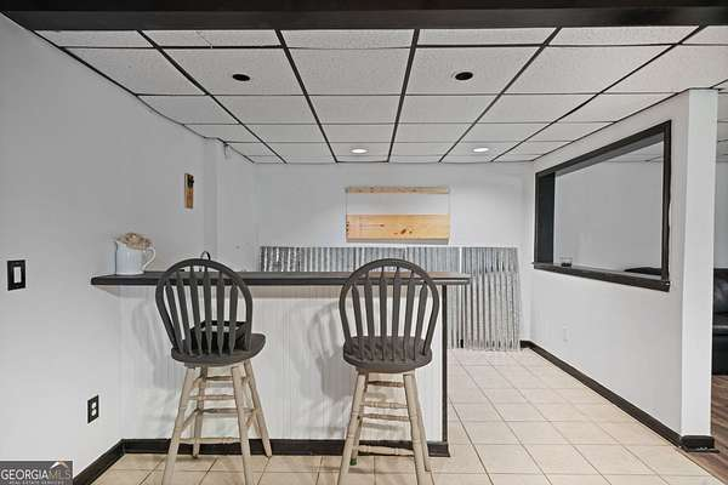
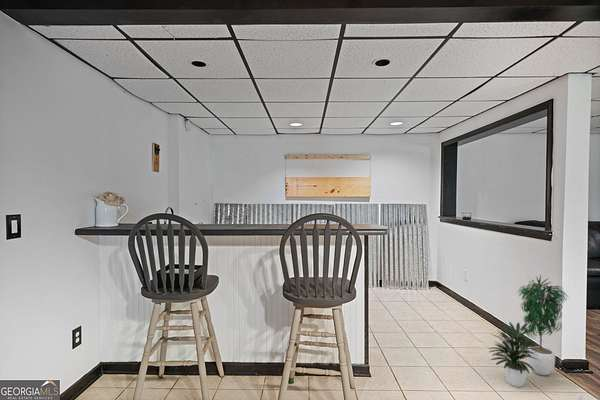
+ potted plant (528, 327)
